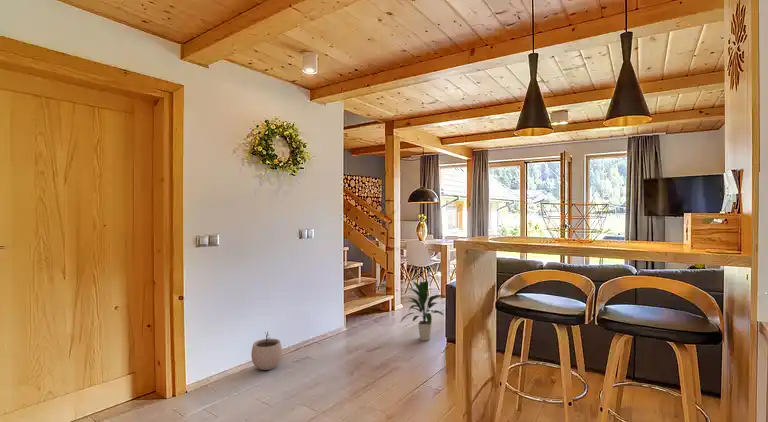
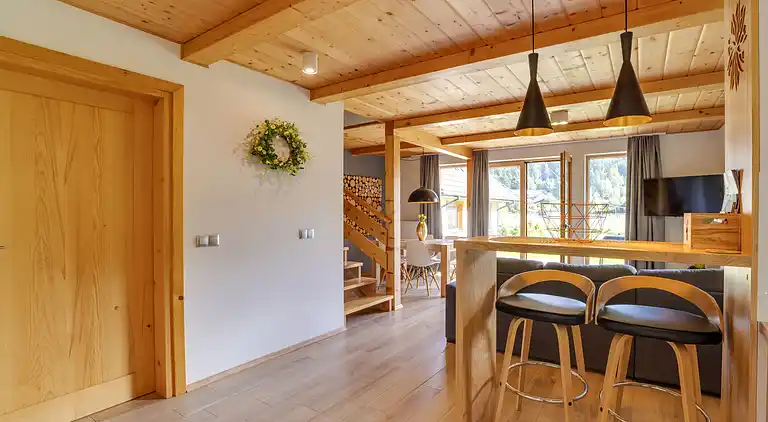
- indoor plant (423, 308)
- plant pot (266, 349)
